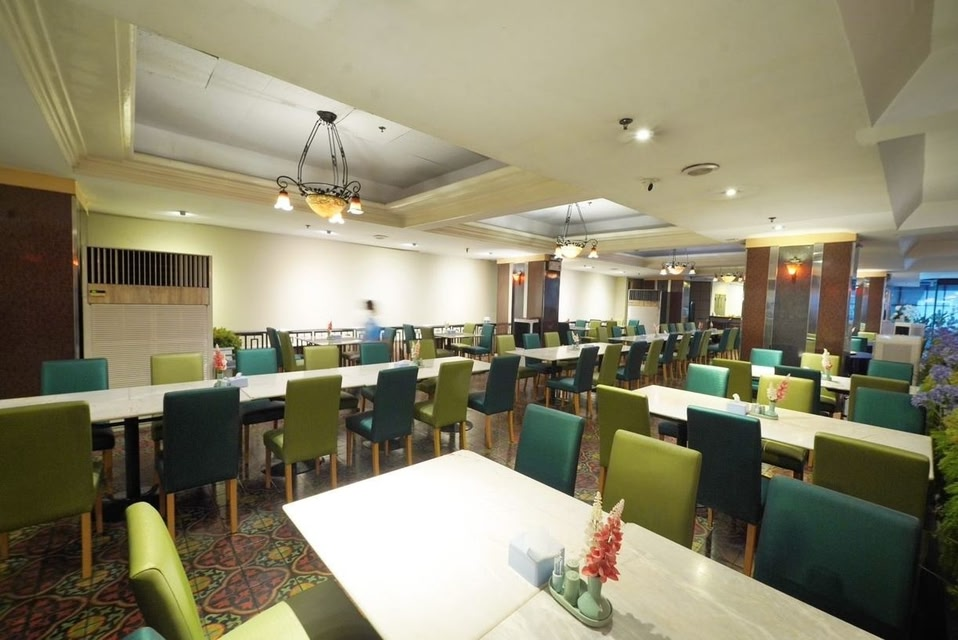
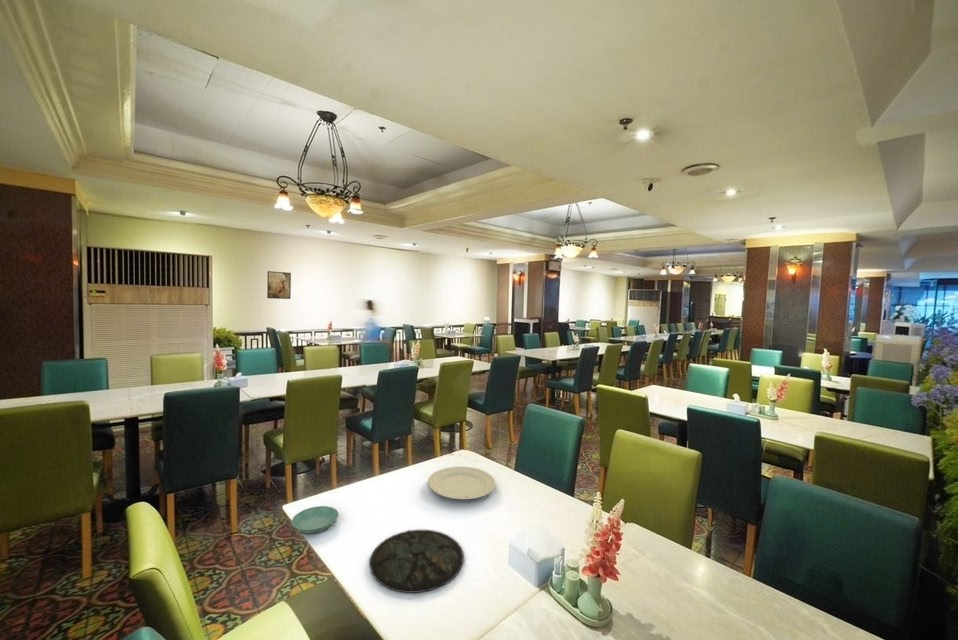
+ saucer (315, 520)
+ plate (417, 552)
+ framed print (279, 285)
+ chinaware (461, 484)
